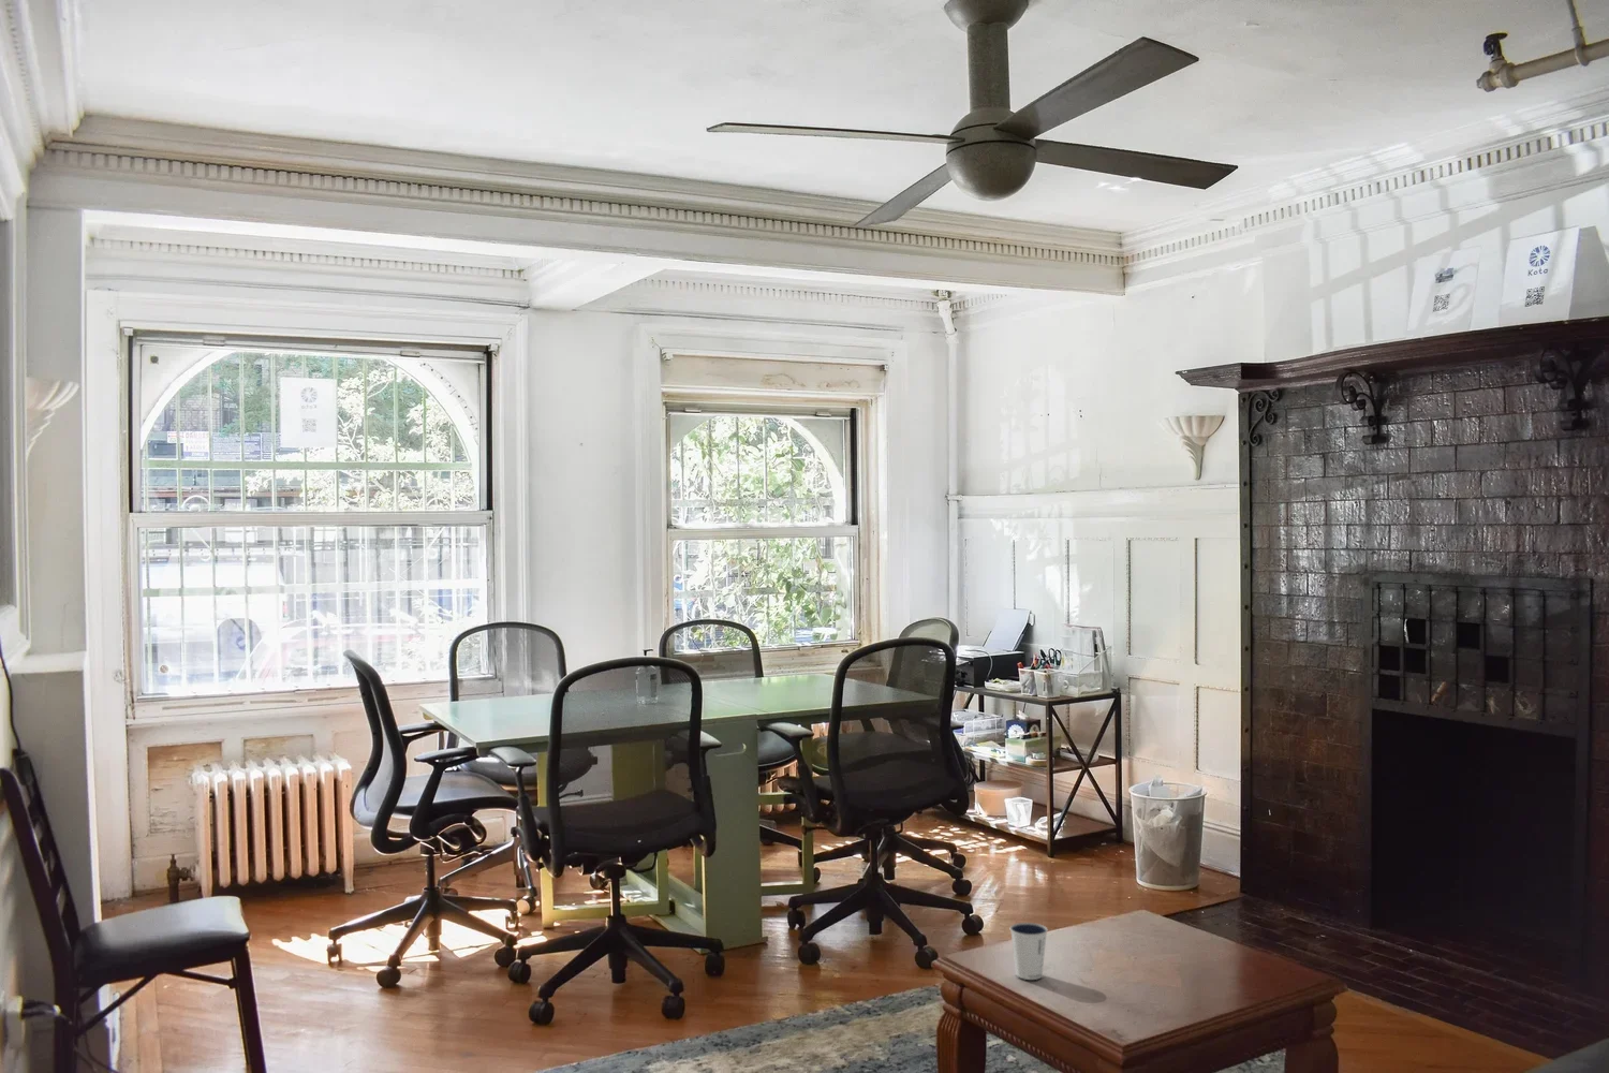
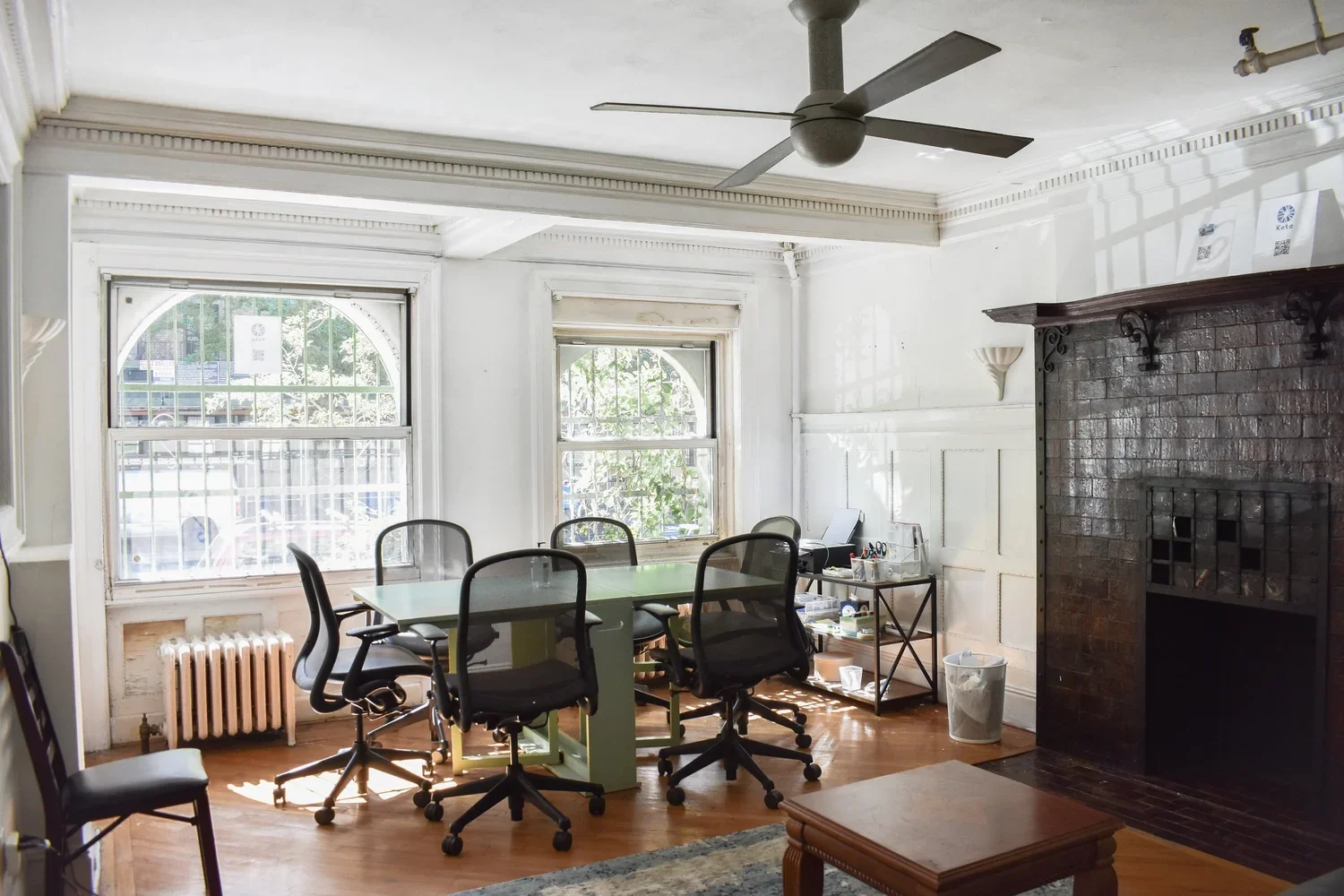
- dixie cup (1028, 952)
